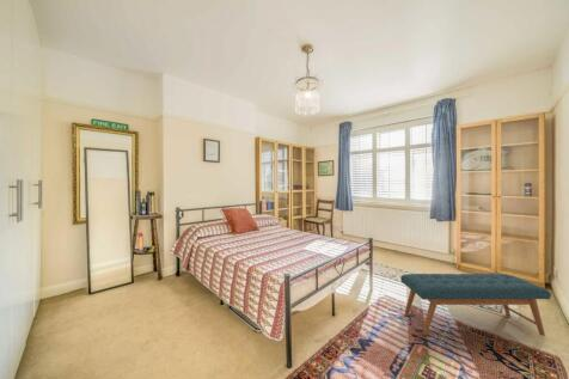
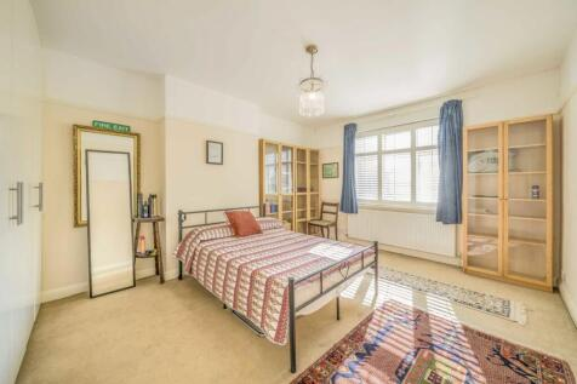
- bench (469, 301)
